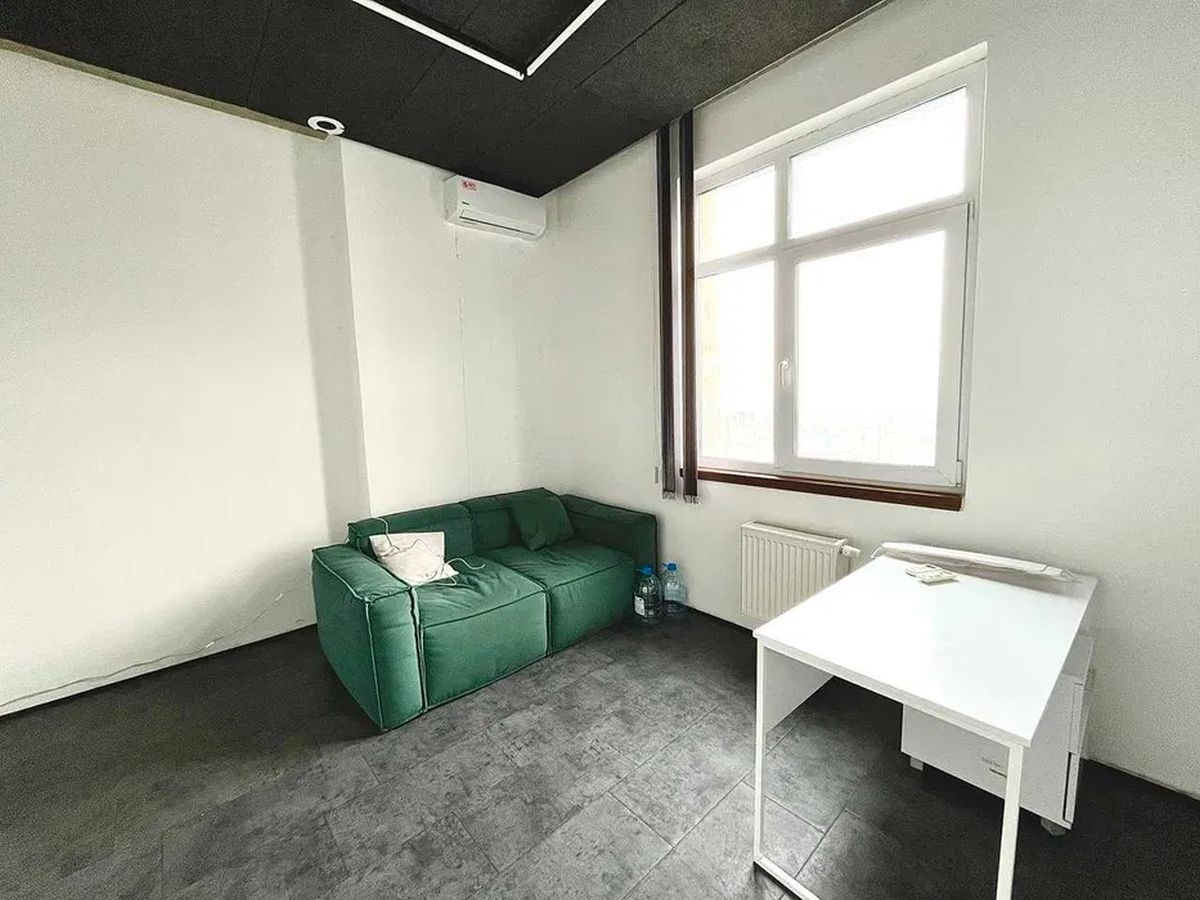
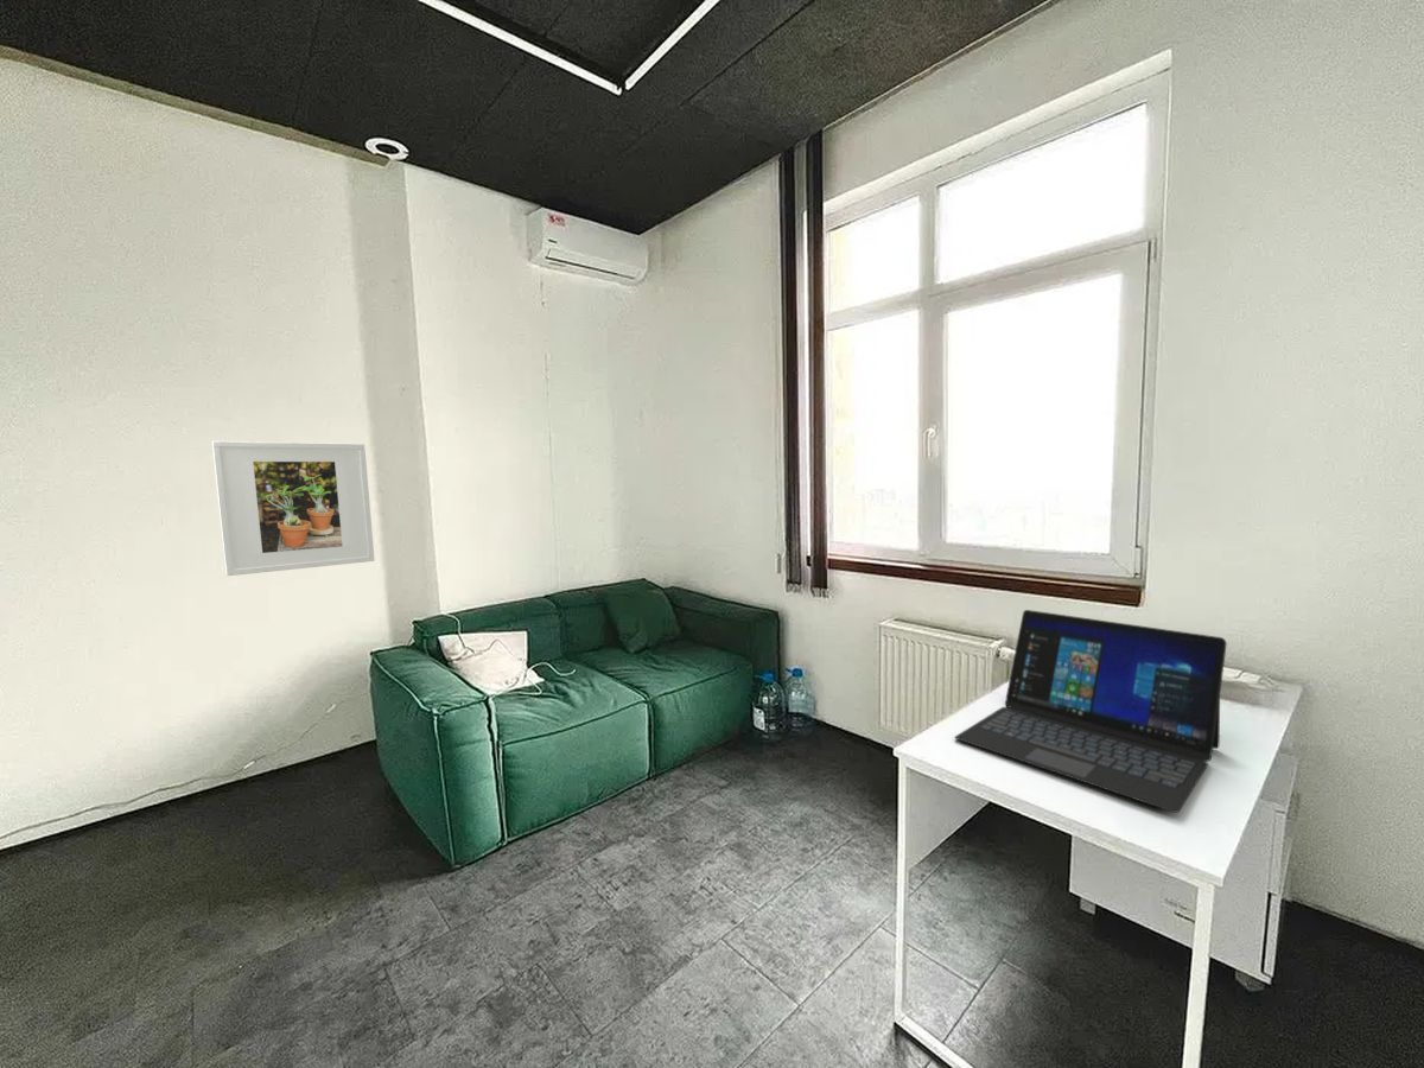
+ laptop (1085, 689)
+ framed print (299, 506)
